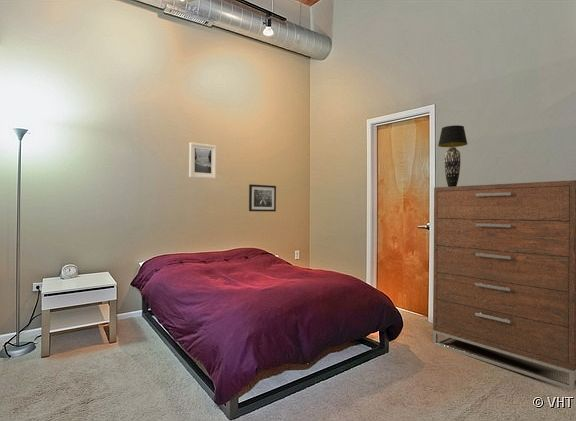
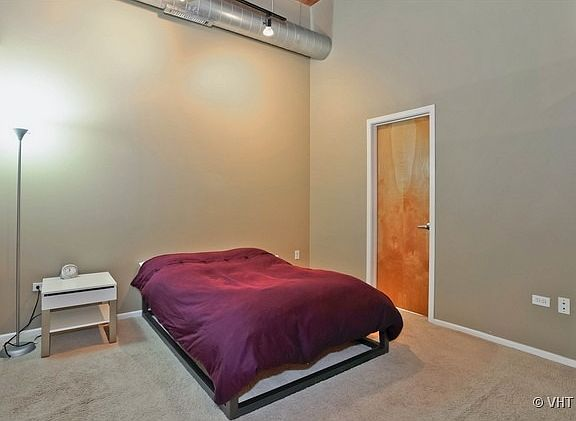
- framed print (202, 161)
- table lamp (452, 157)
- dresser (507, 271)
- wall art (262, 198)
